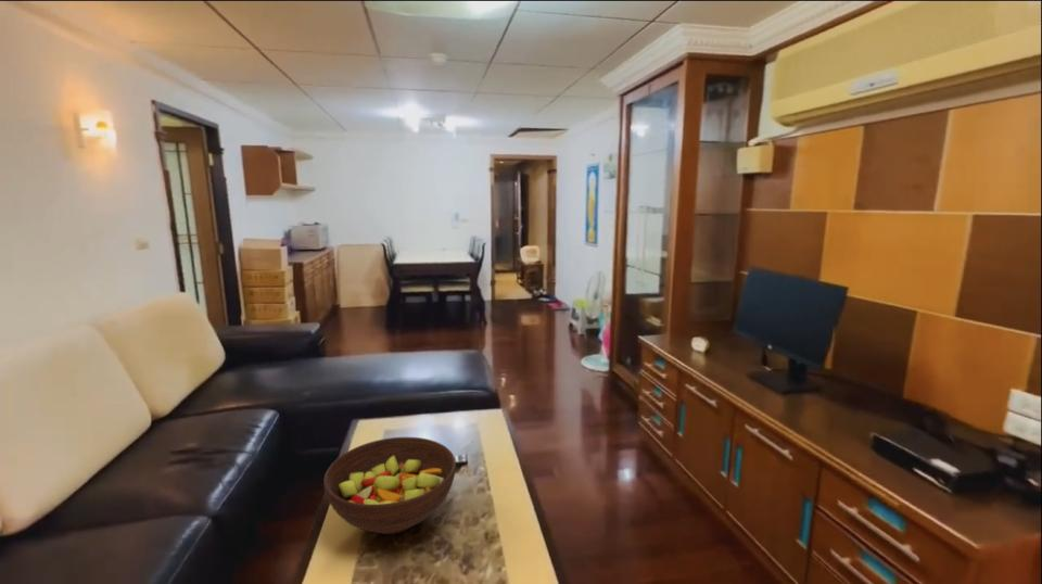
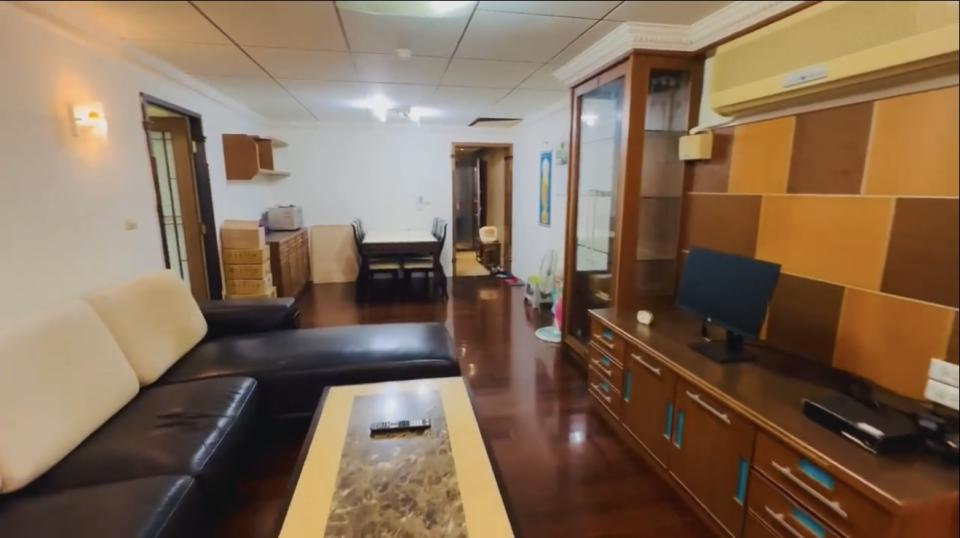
- fruit bowl (393, 493)
